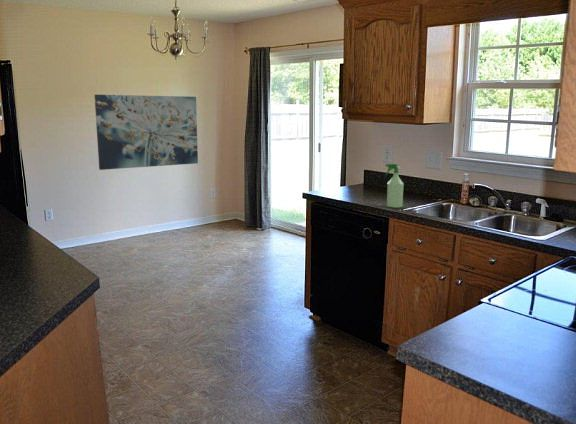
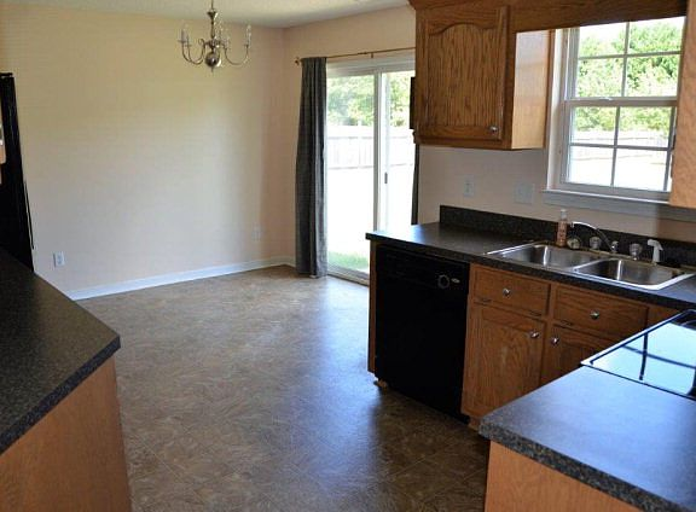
- spray bottle (395, 185)
- wall art (149, 131)
